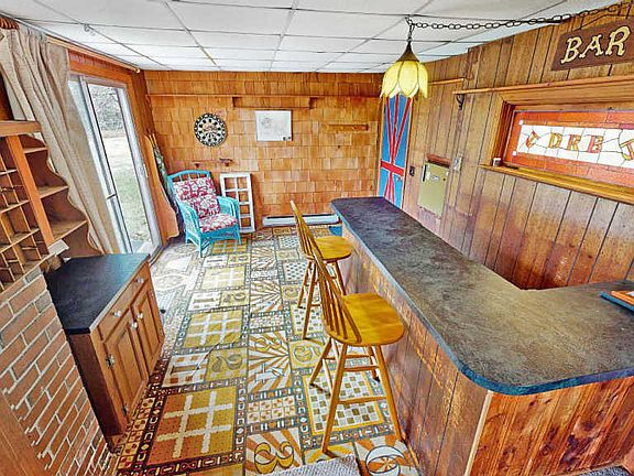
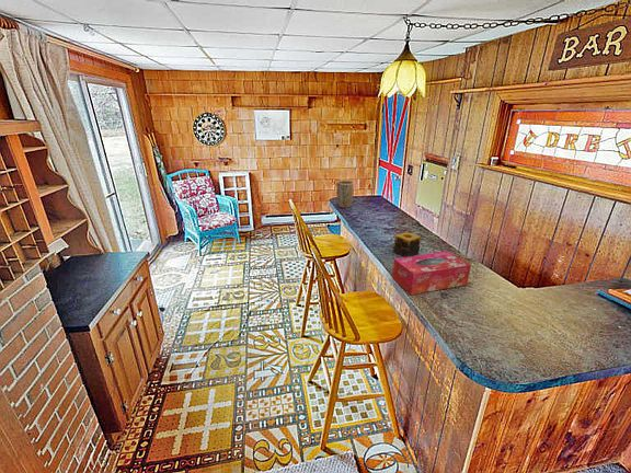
+ plant pot (344, 194)
+ candle (406, 244)
+ tissue box (429, 272)
